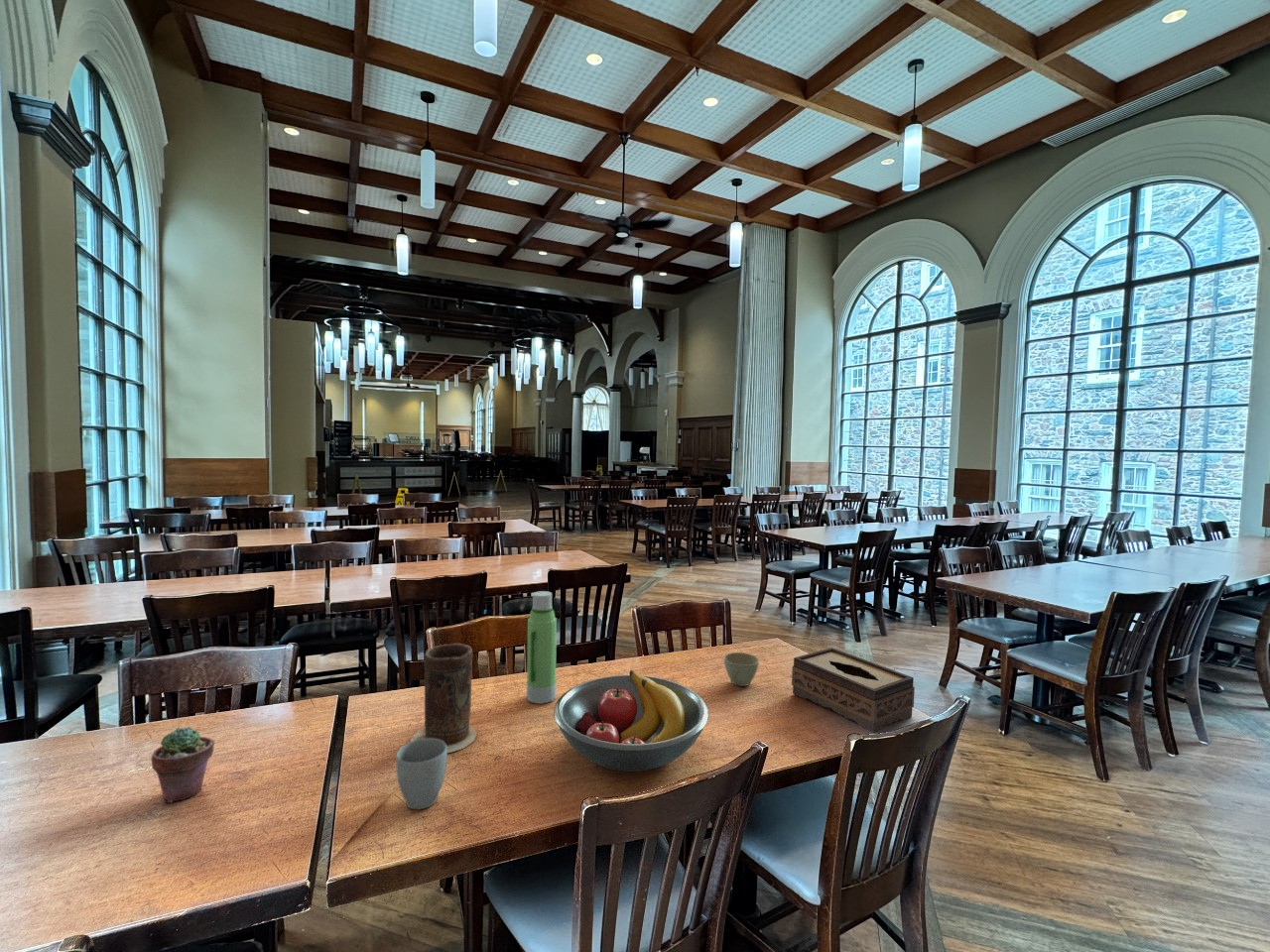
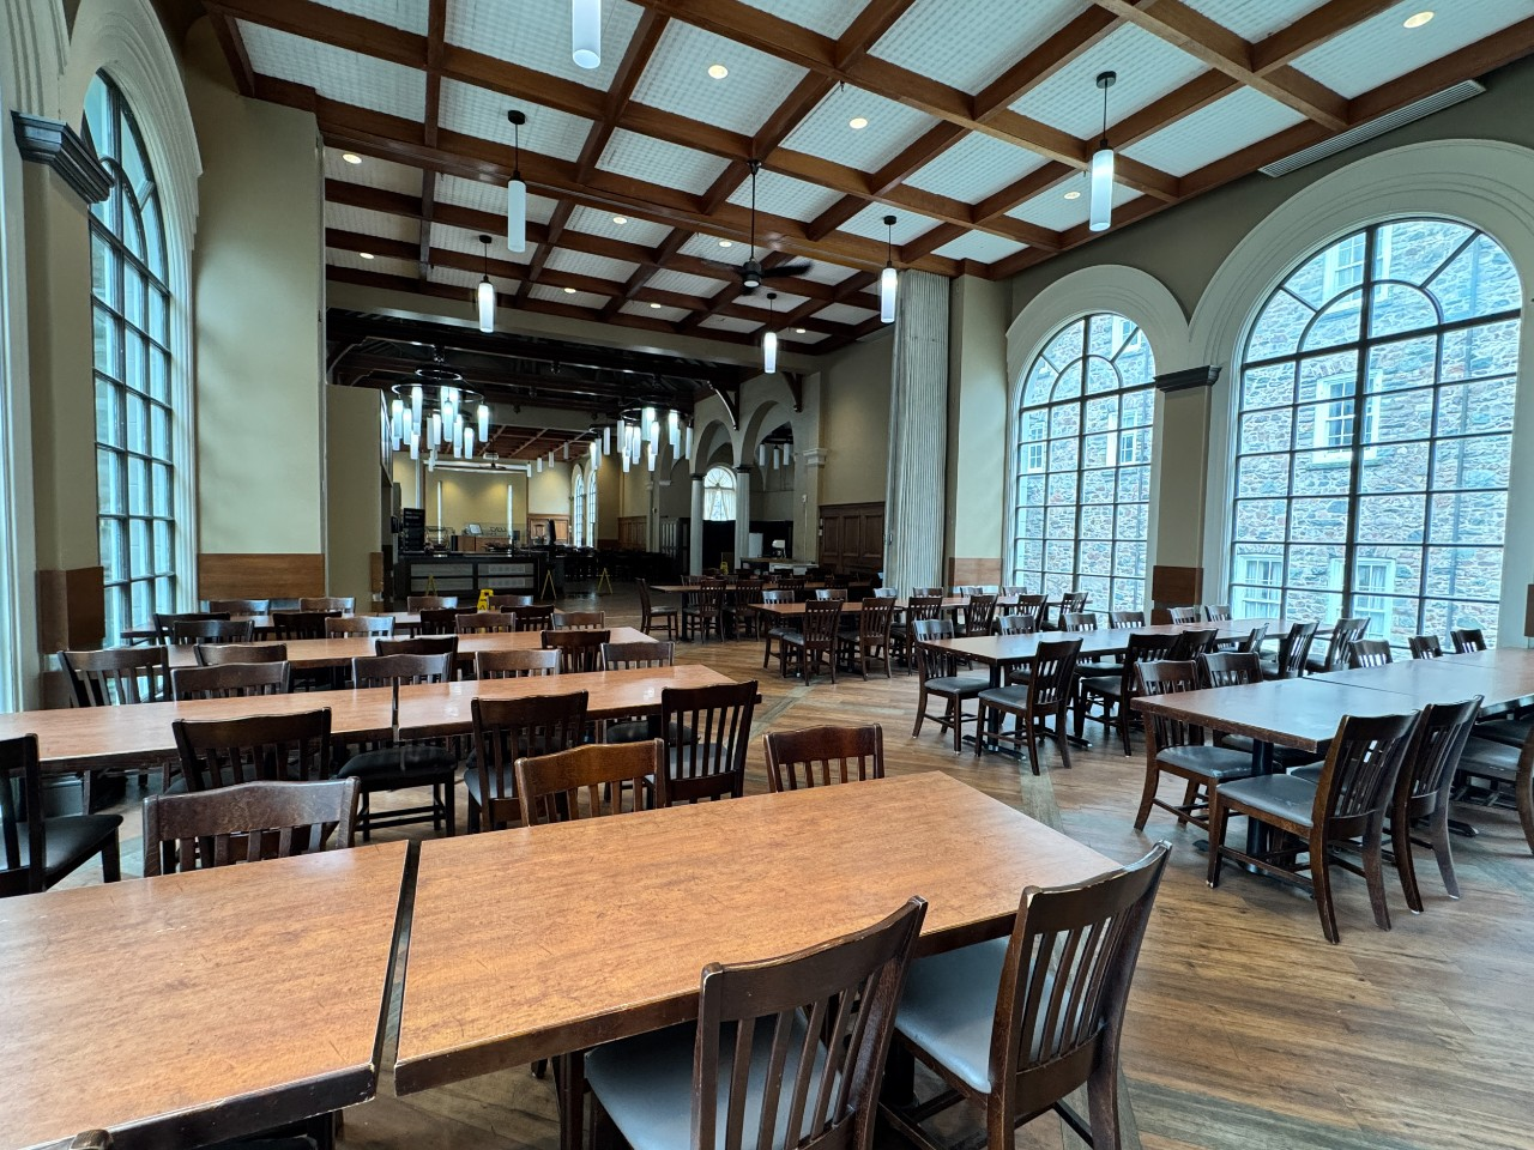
- vase (444, 694)
- tissue box (850, 685)
- potted succulent (183, 760)
- fruit bowl (631, 722)
- water bottle (541, 646)
- mug (420, 771)
- flower pot (740, 670)
